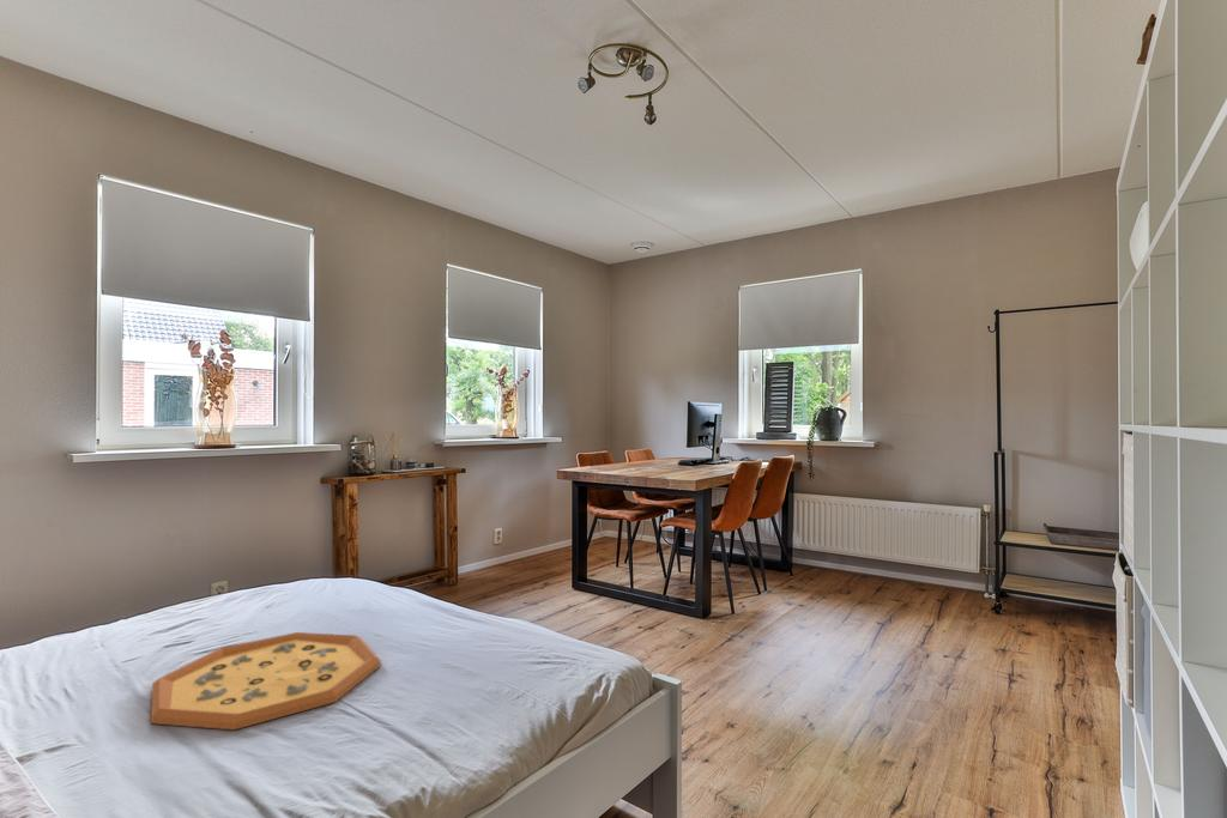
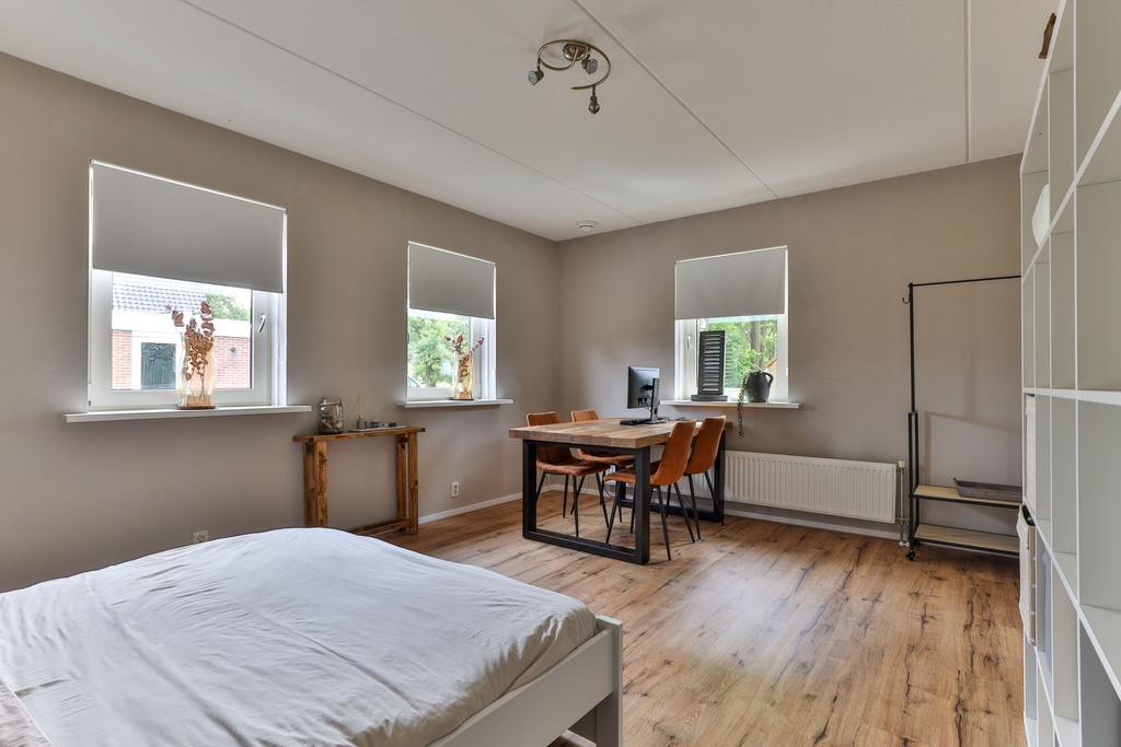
- decorative tray (271, 672)
